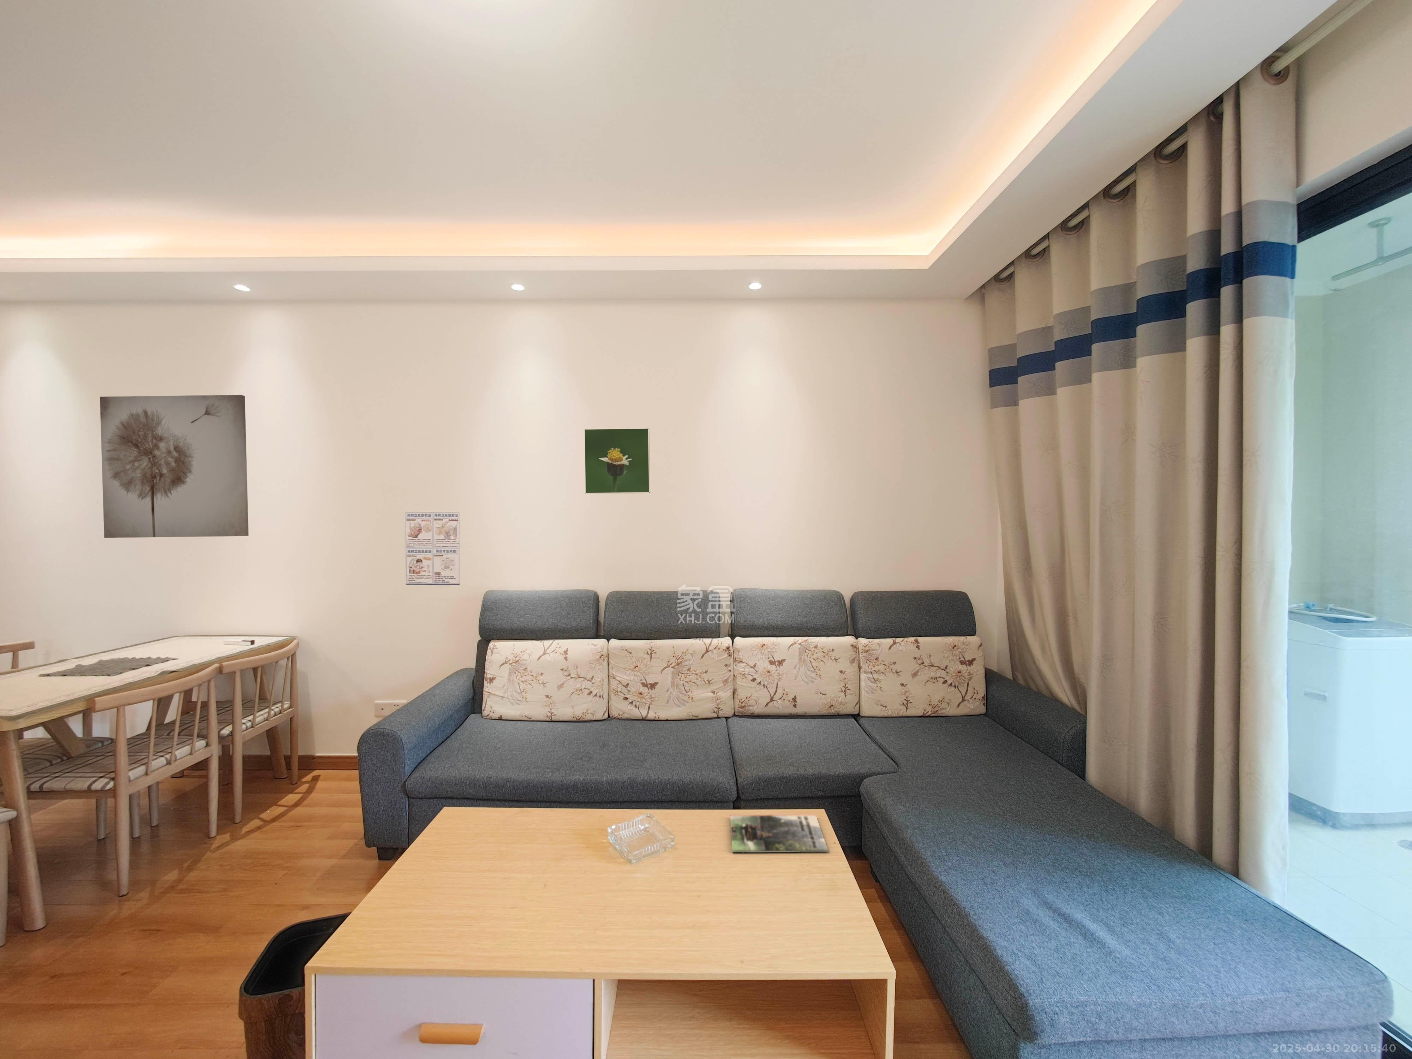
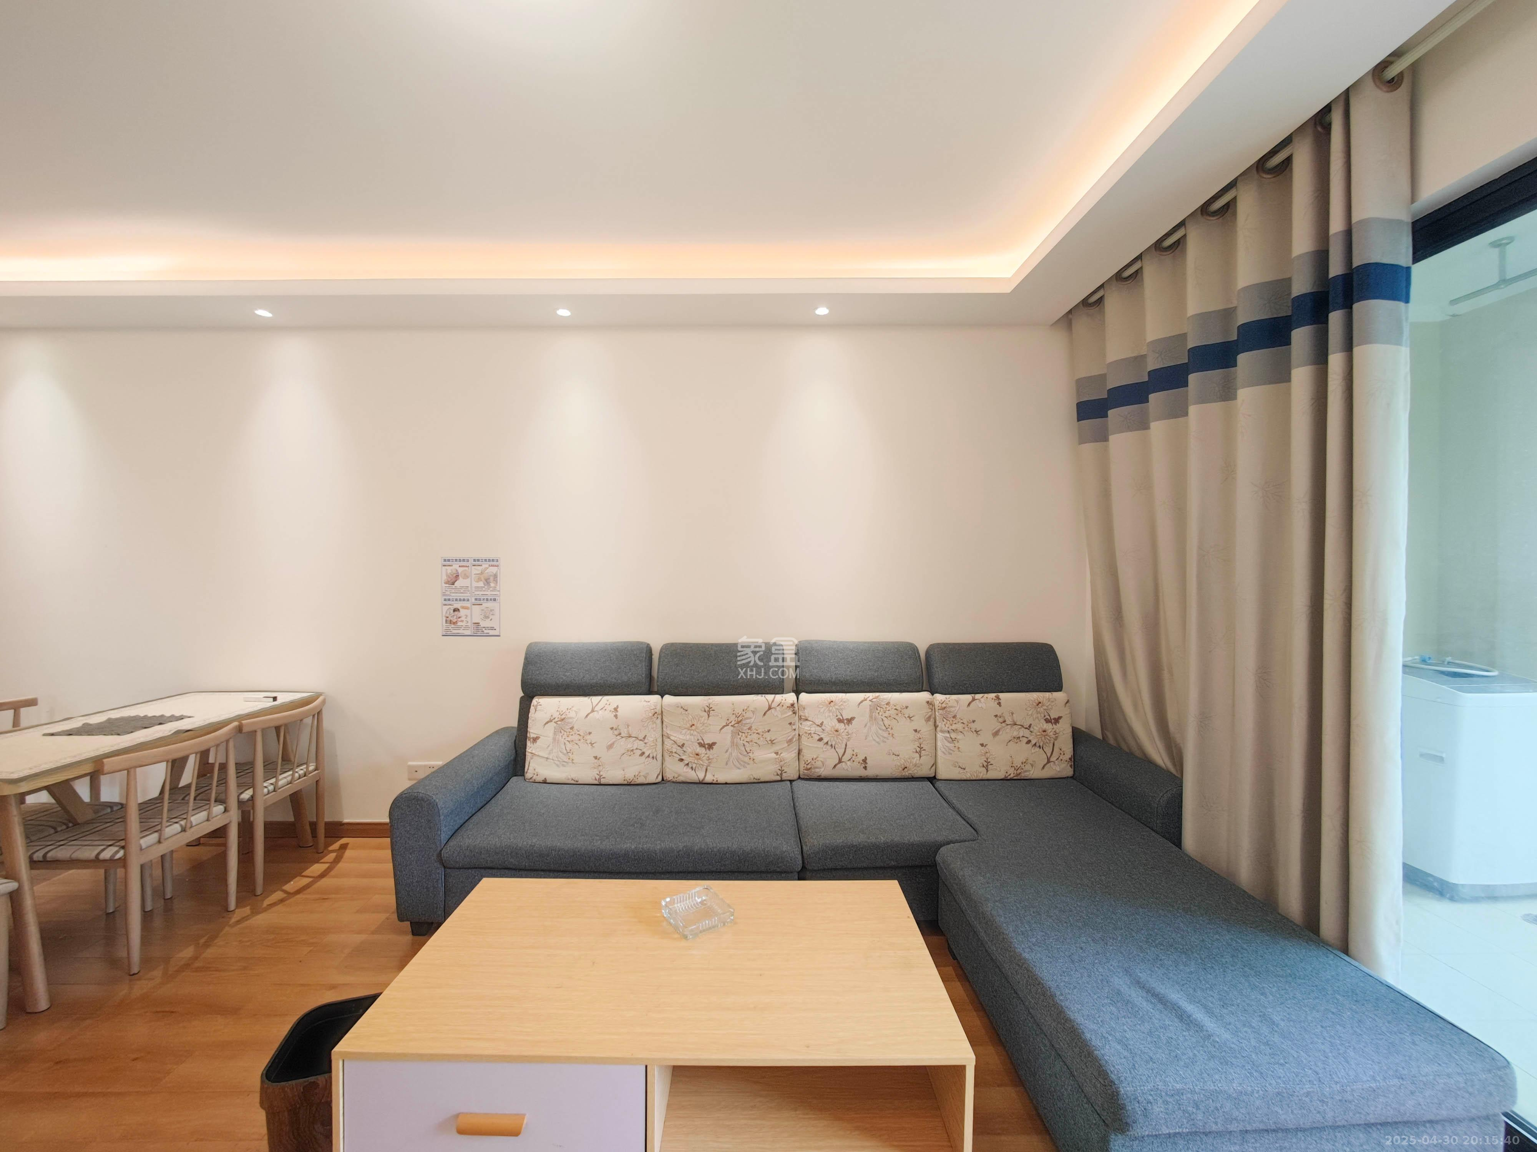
- wall art (175, 467)
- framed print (617, 461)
- magazine (776, 832)
